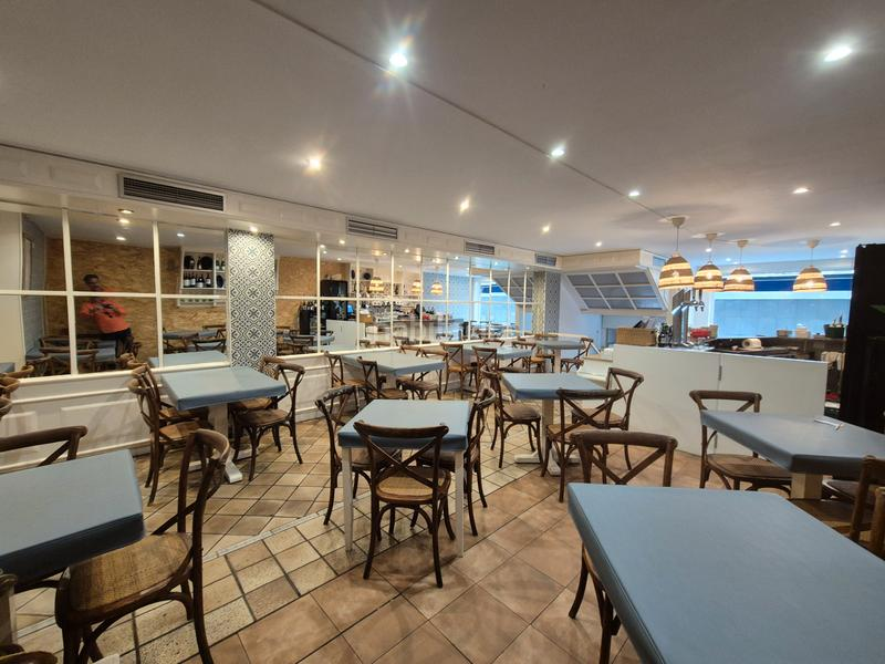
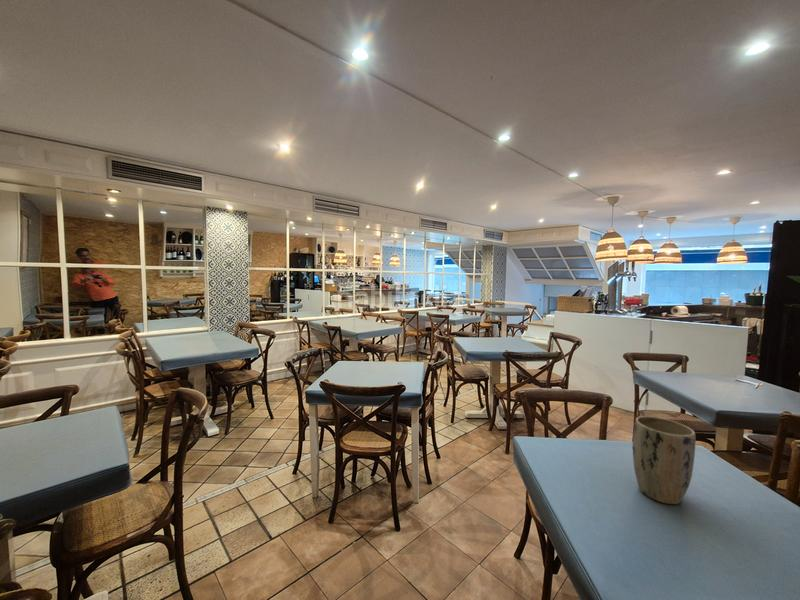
+ plant pot (661, 459)
